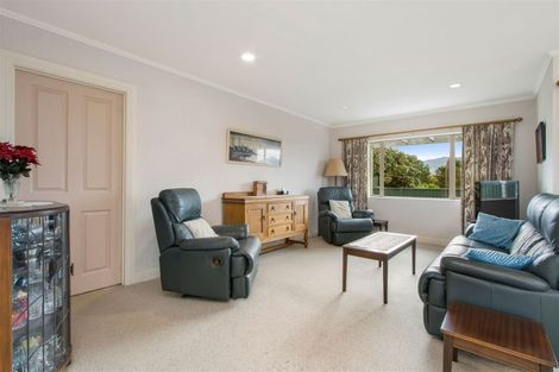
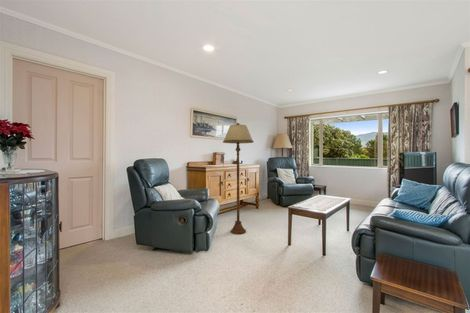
+ floor lamp (238, 177)
